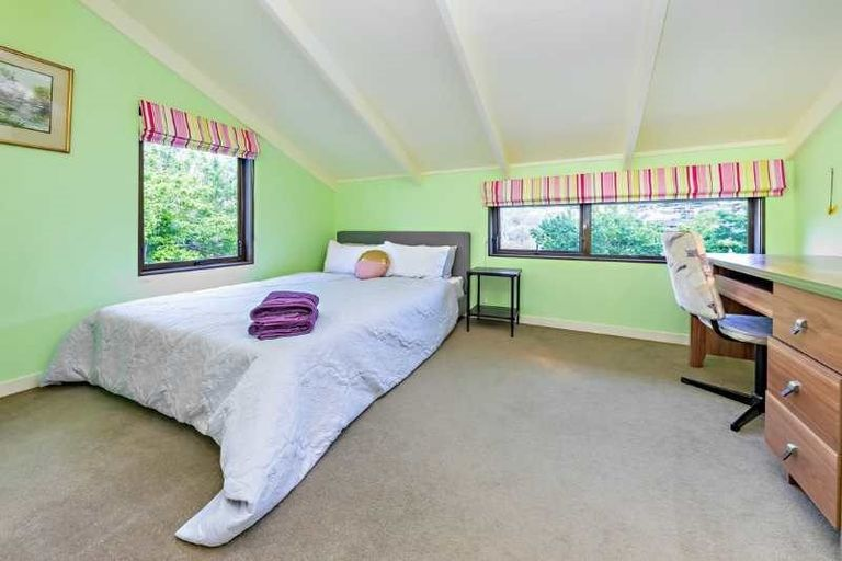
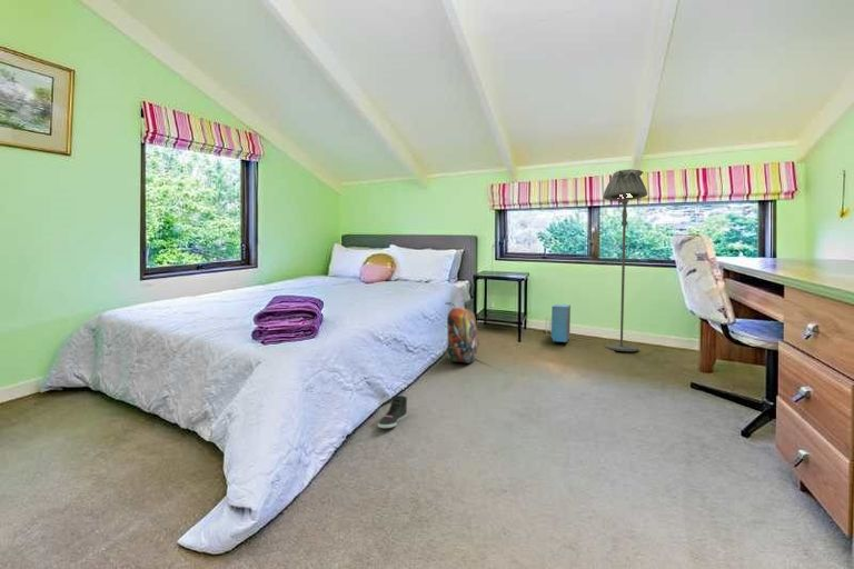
+ backpack (460, 331)
+ floor lamp (623, 260)
+ sneaker (393, 409)
+ storage bin (555, 320)
